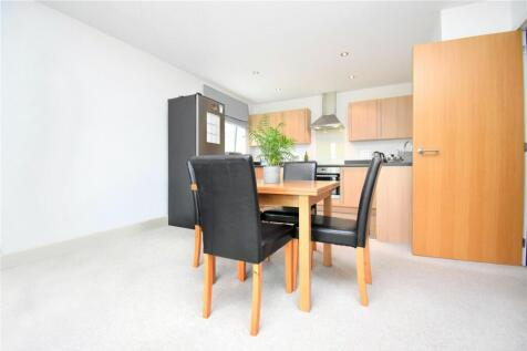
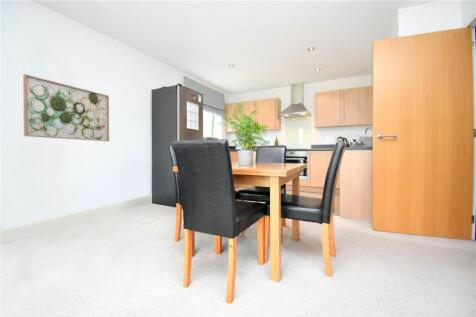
+ wall art (73, 112)
